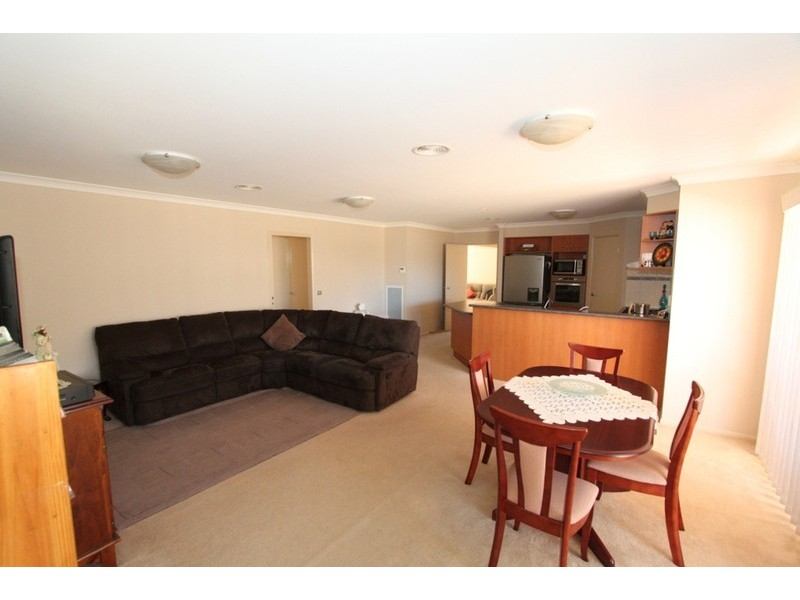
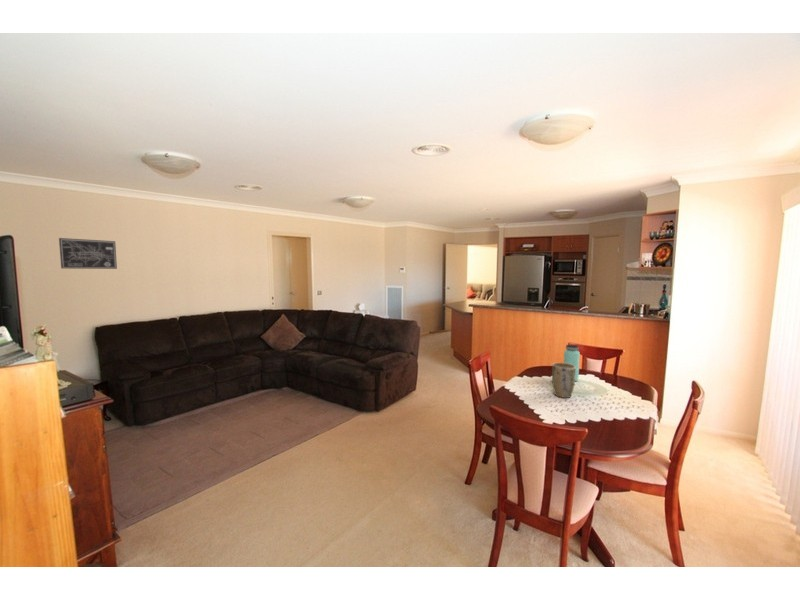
+ bottle (571, 362)
+ wall art (89, 254)
+ plant pot (563, 380)
